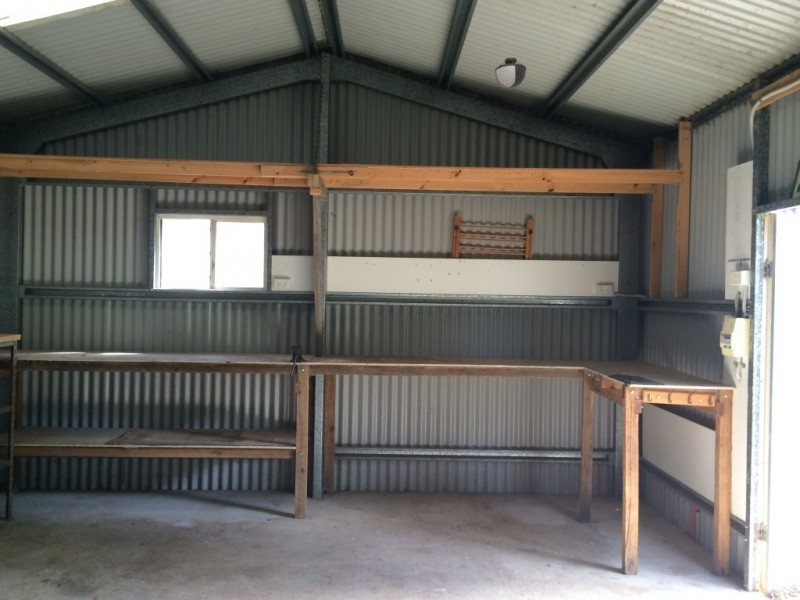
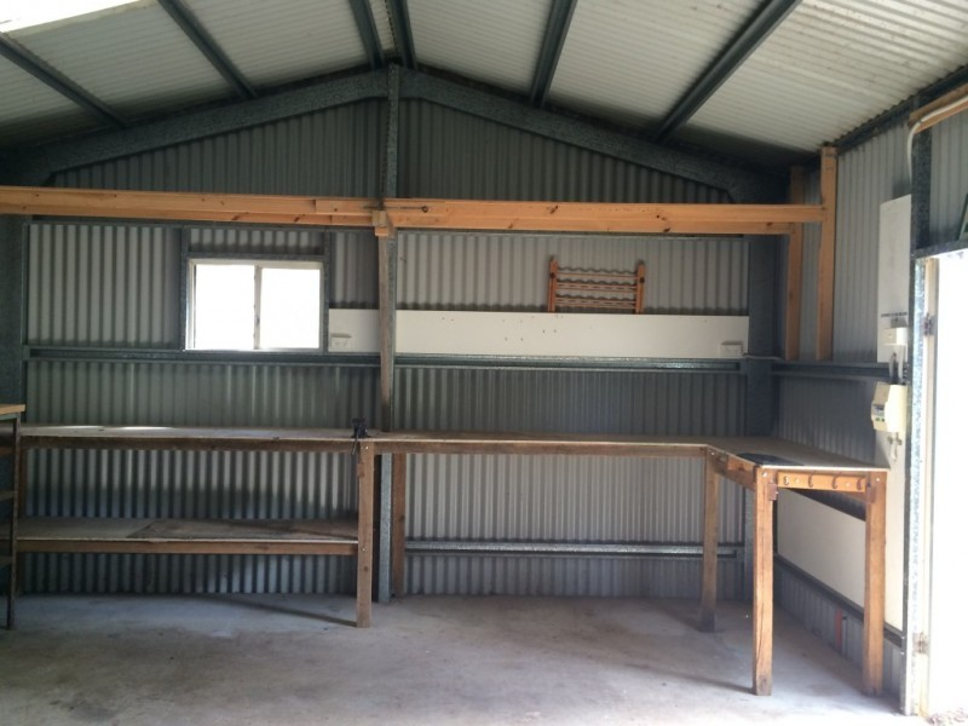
- light fixture (510, 73)
